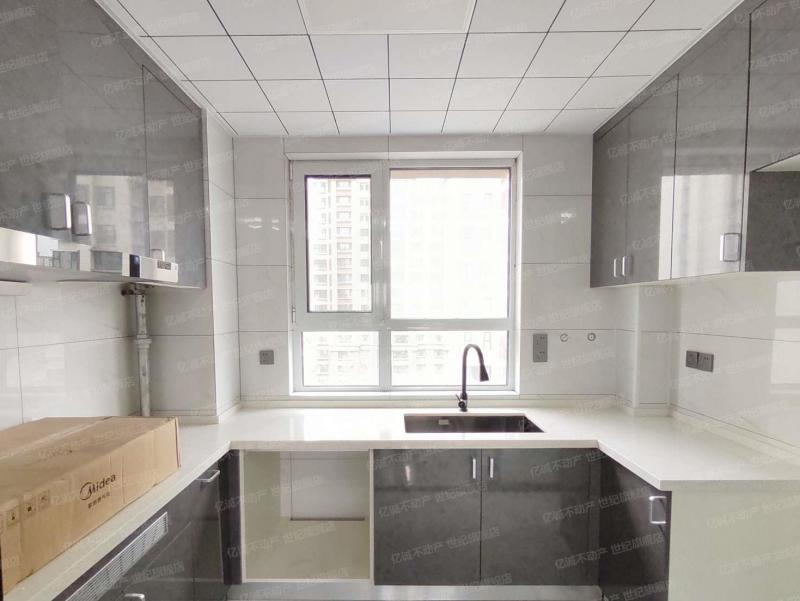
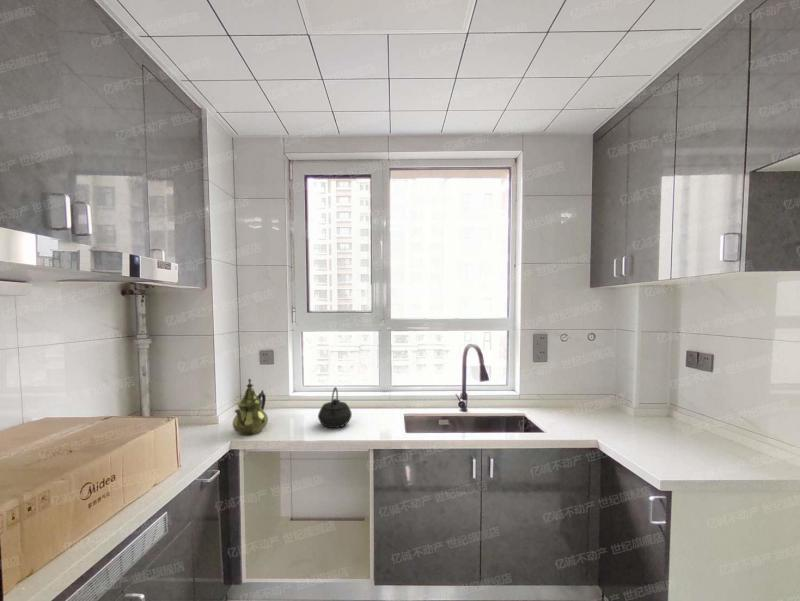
+ kettle (335, 405)
+ teapot (250, 404)
